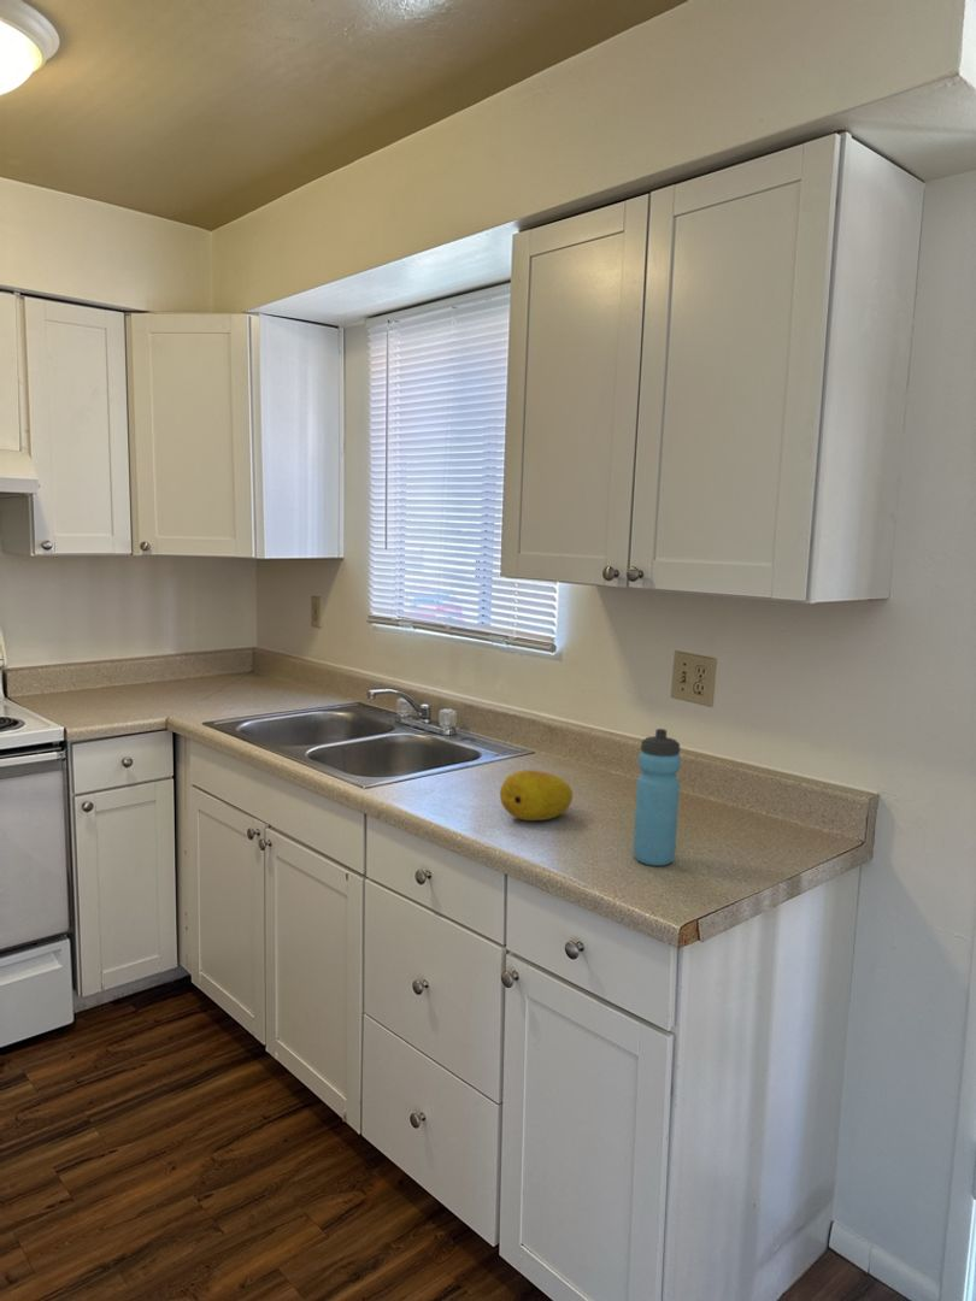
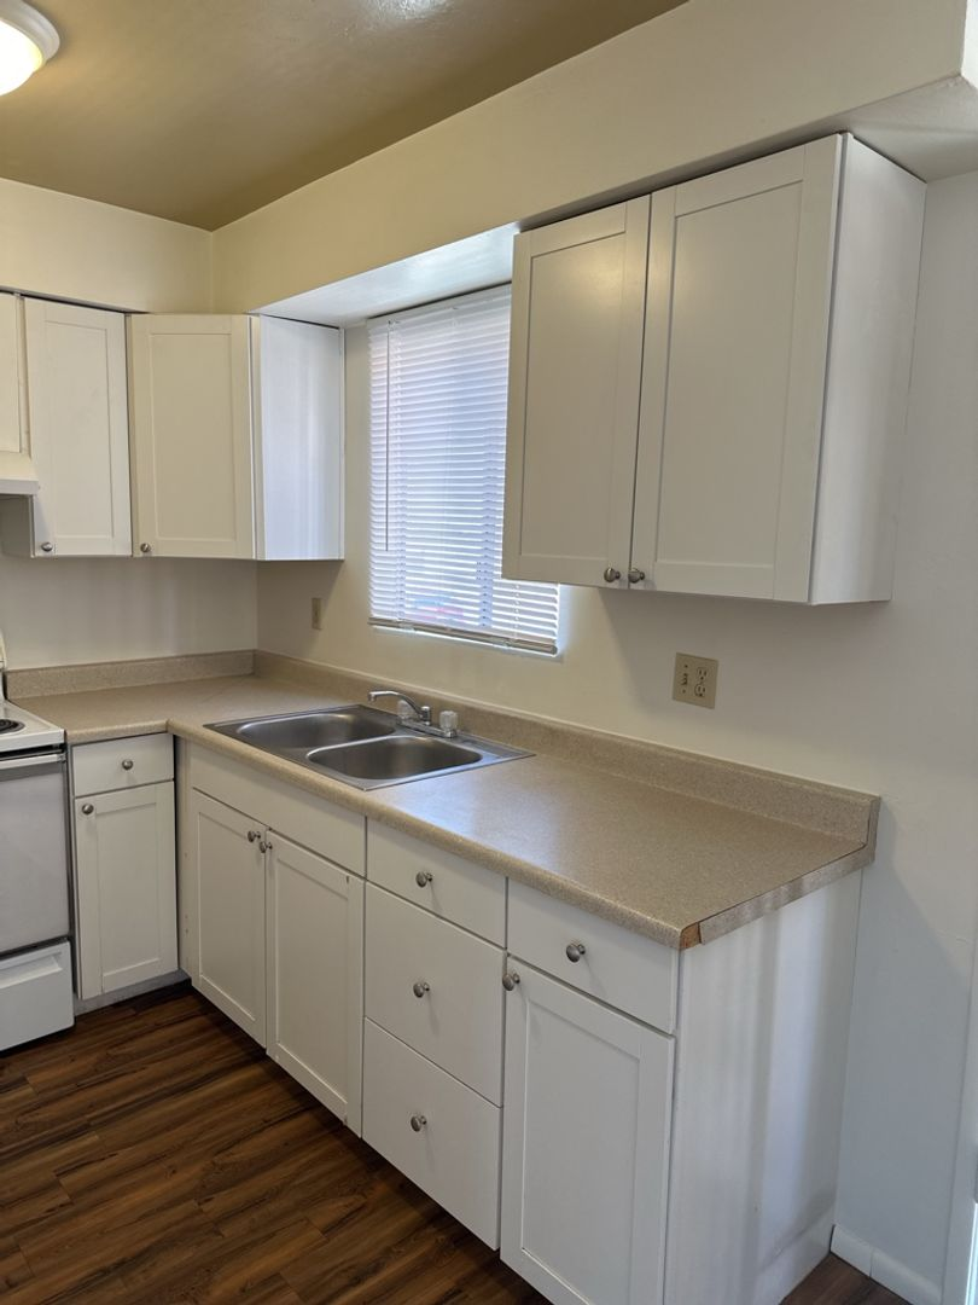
- fruit (539, 793)
- water bottle (657, 795)
